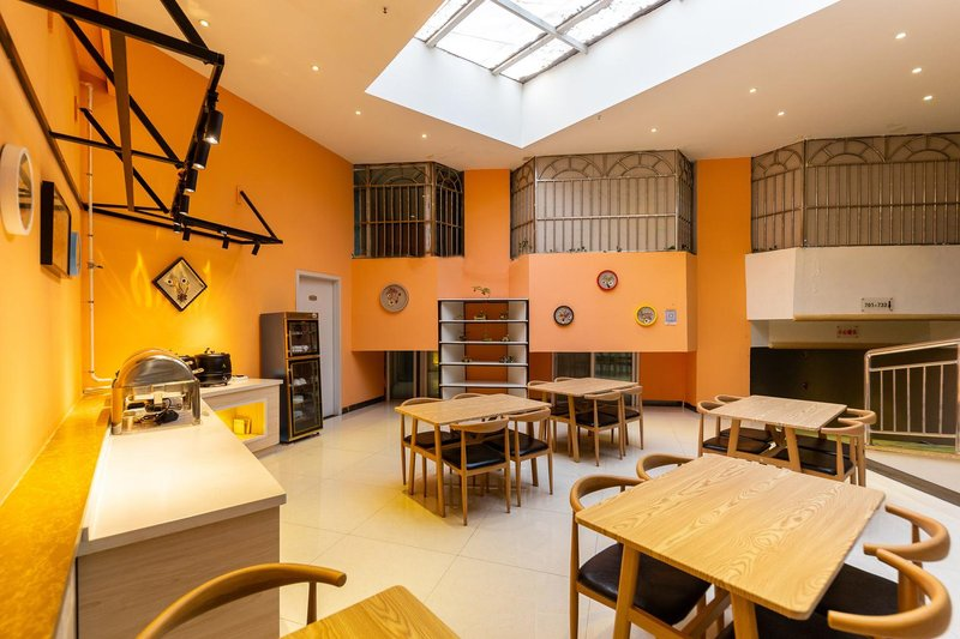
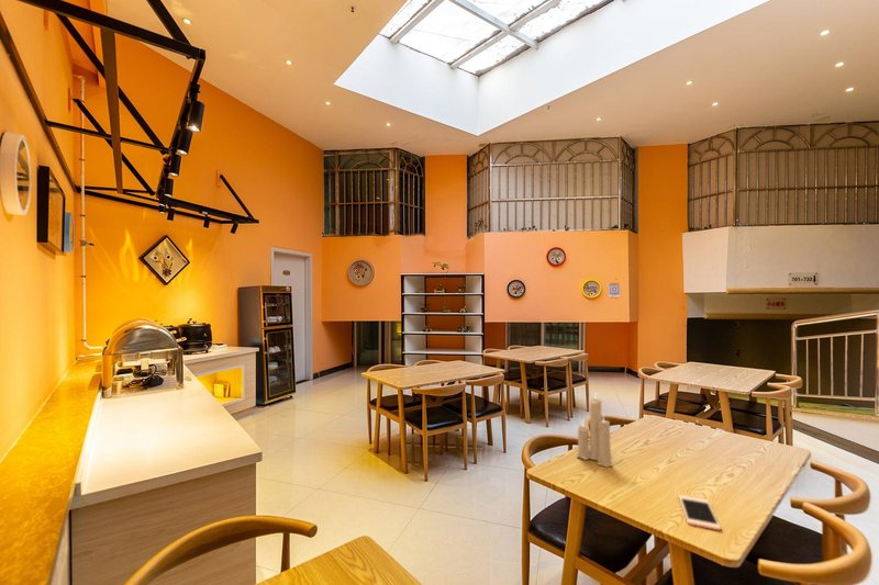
+ candle (594, 424)
+ cell phone (698, 511)
